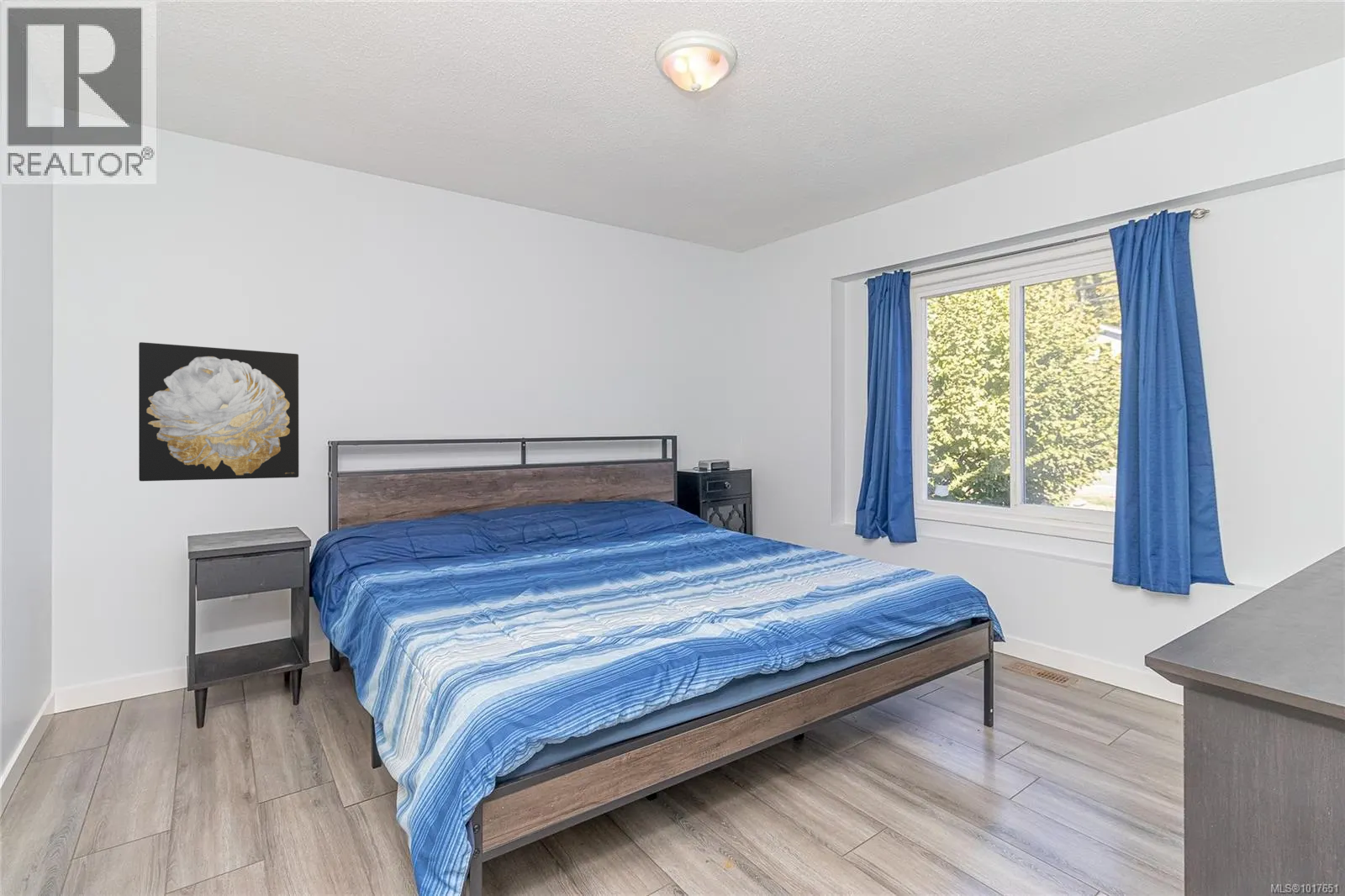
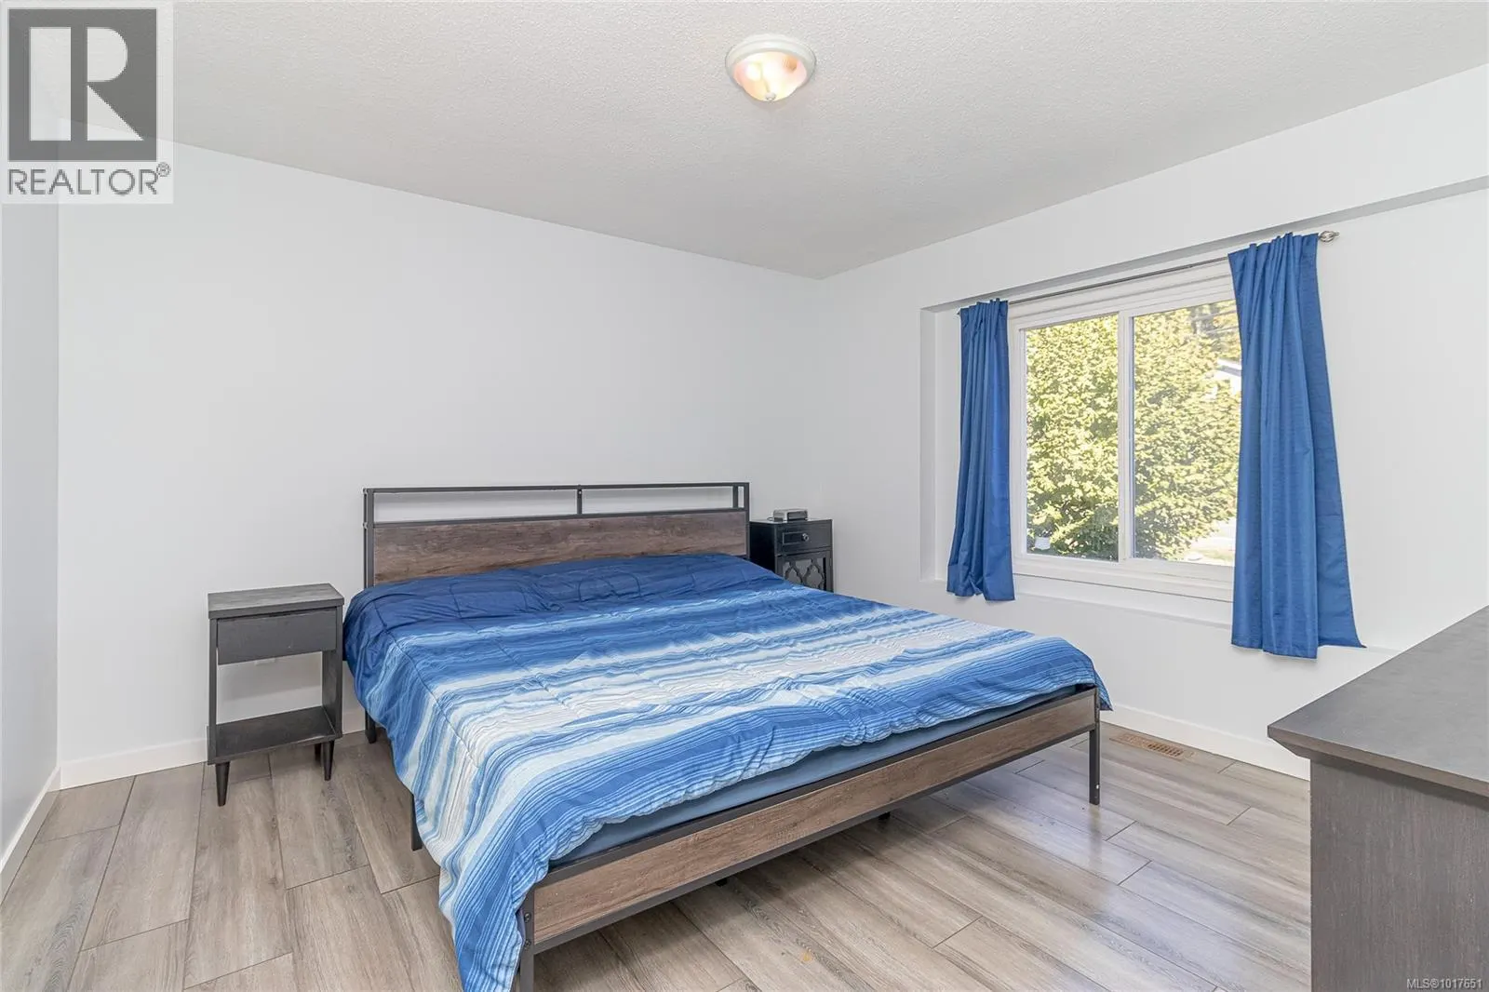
- wall art (223, 414)
